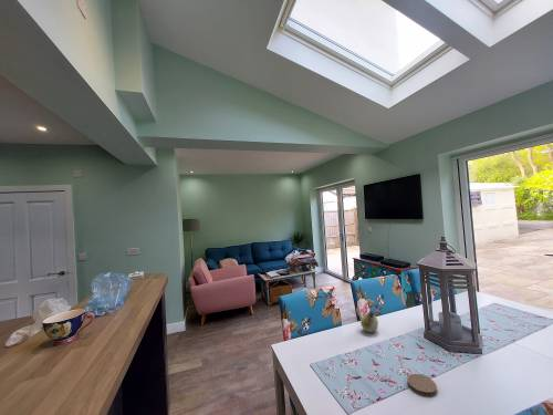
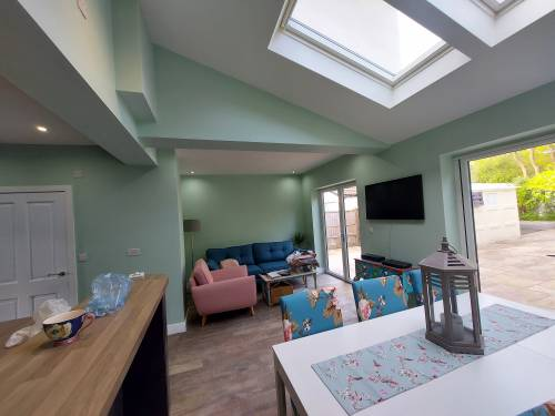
- coaster (421, 384)
- fruit (368, 320)
